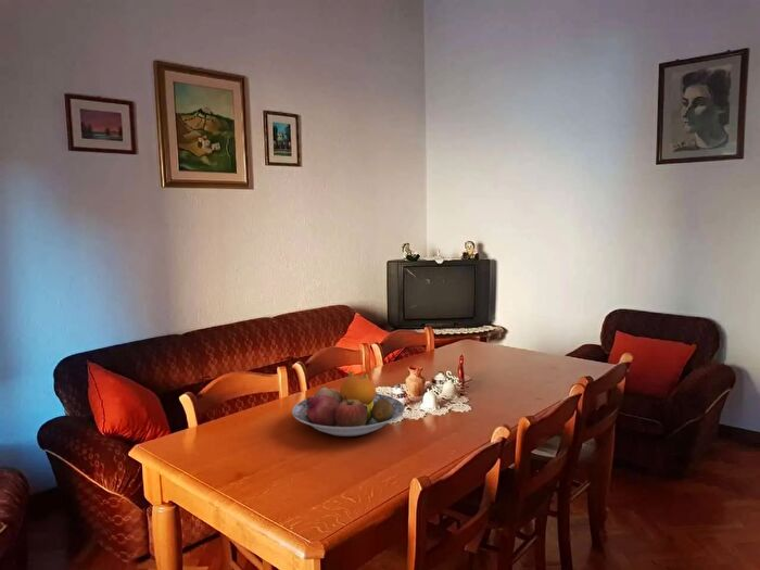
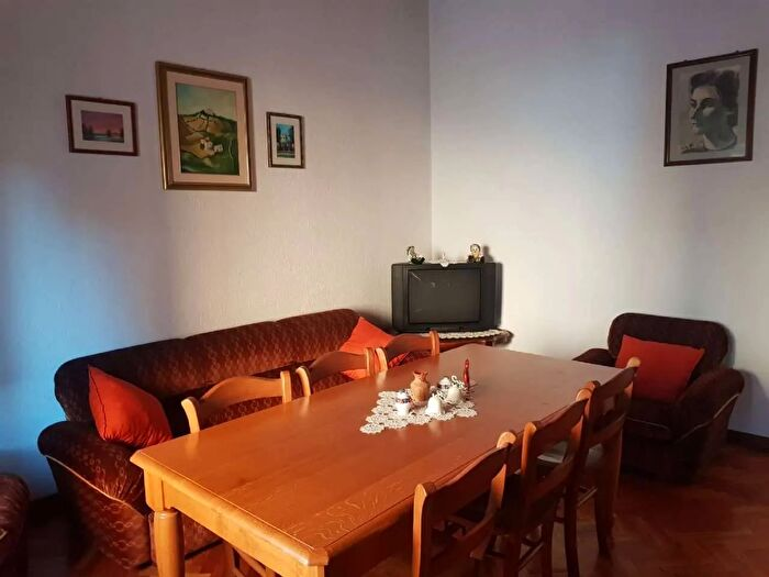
- fruit bowl (349, 403)
